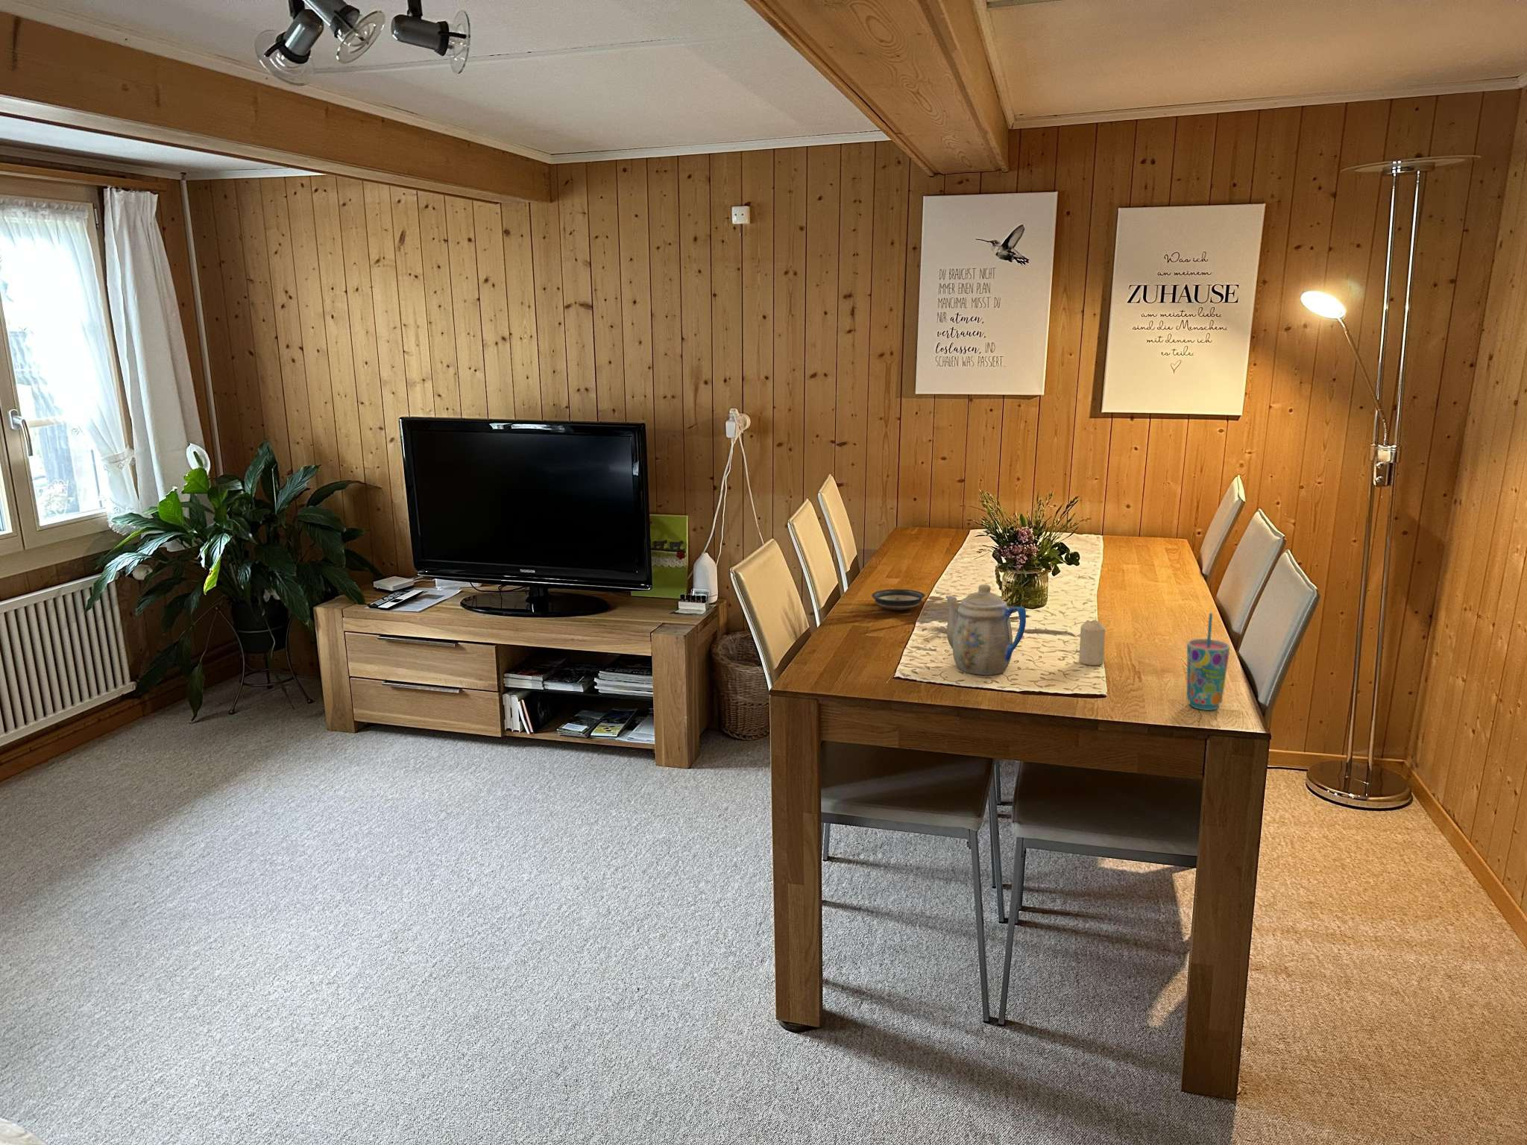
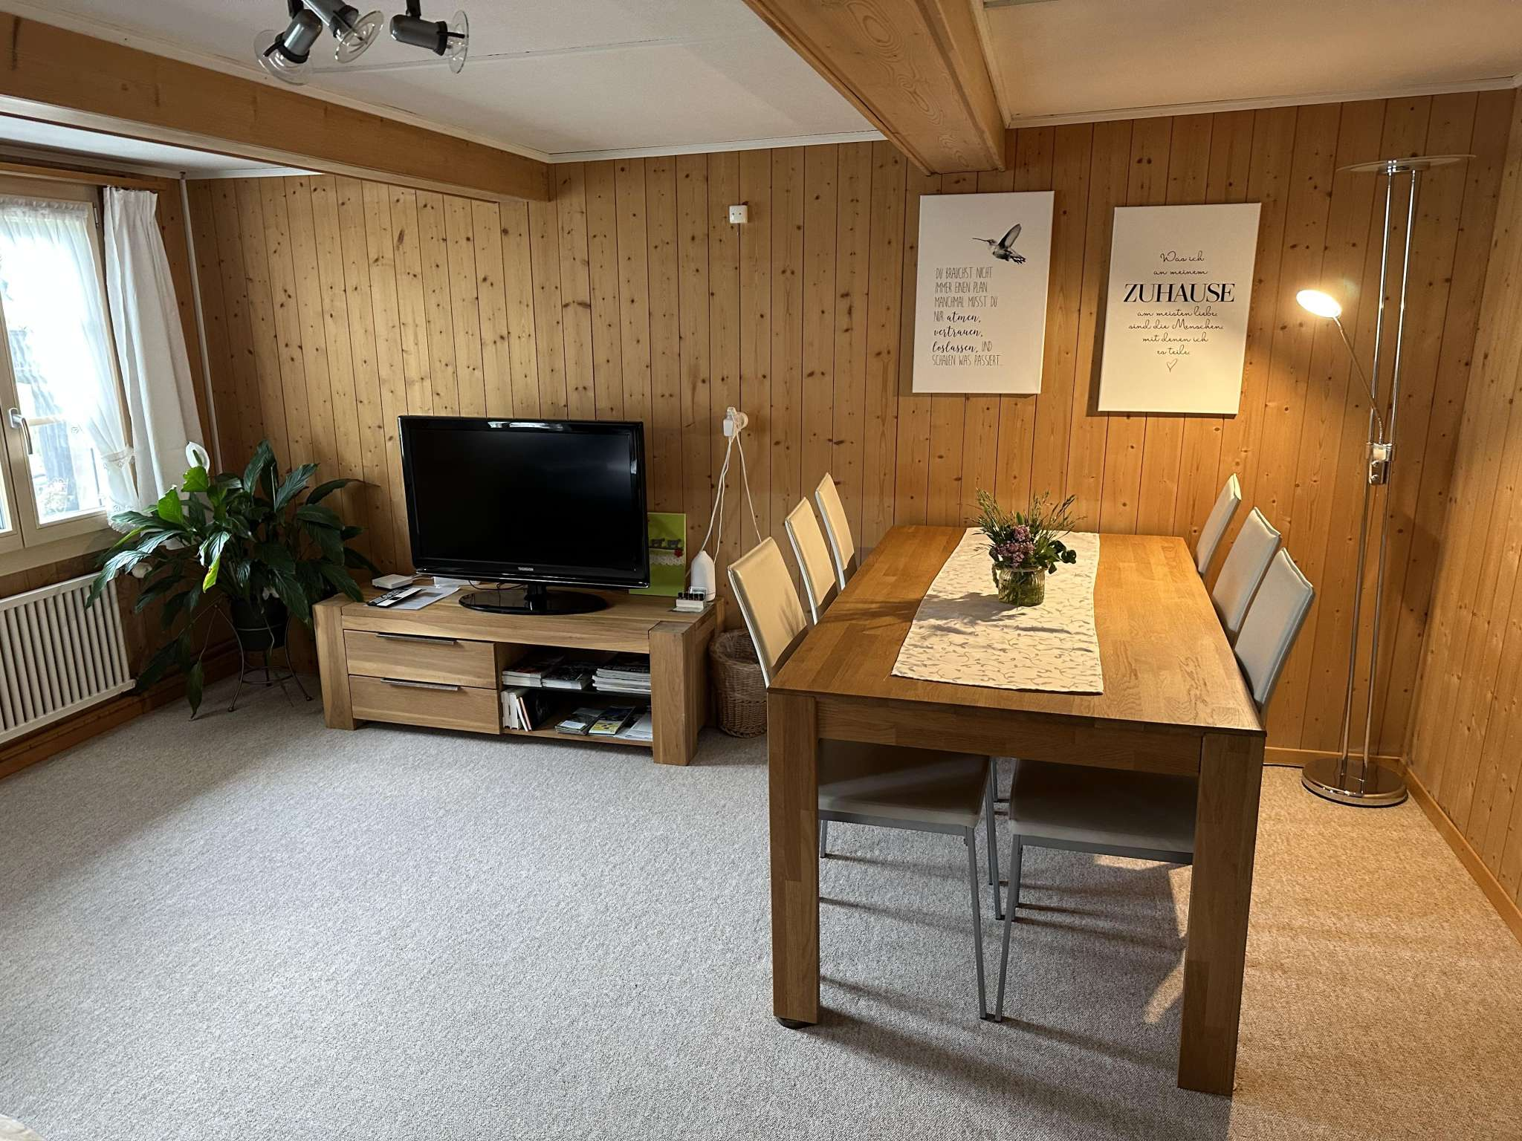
- cup (1207, 660)
- saucer (898, 601)
- candle (1092, 641)
- teapot (984, 627)
